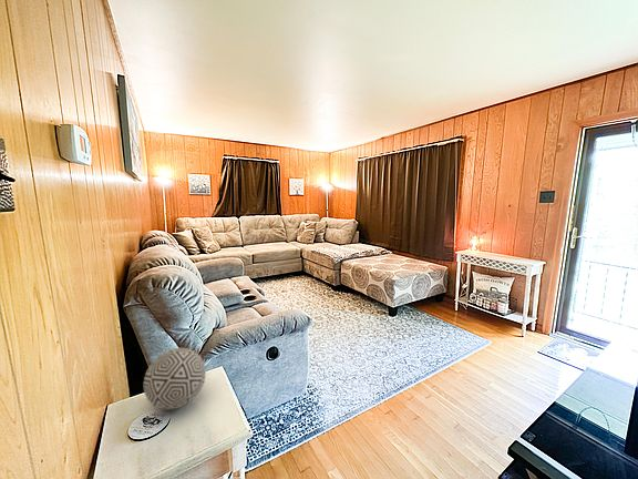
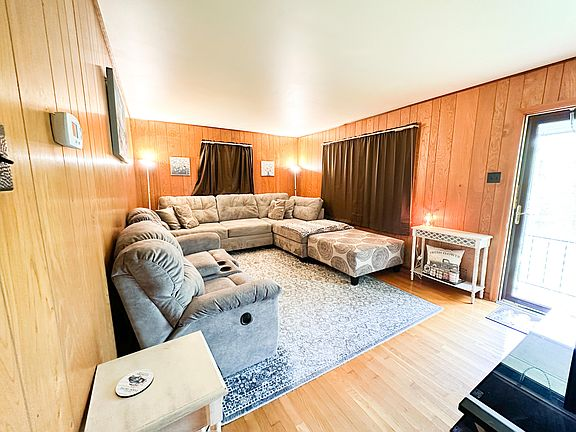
- decorative ball (175, 377)
